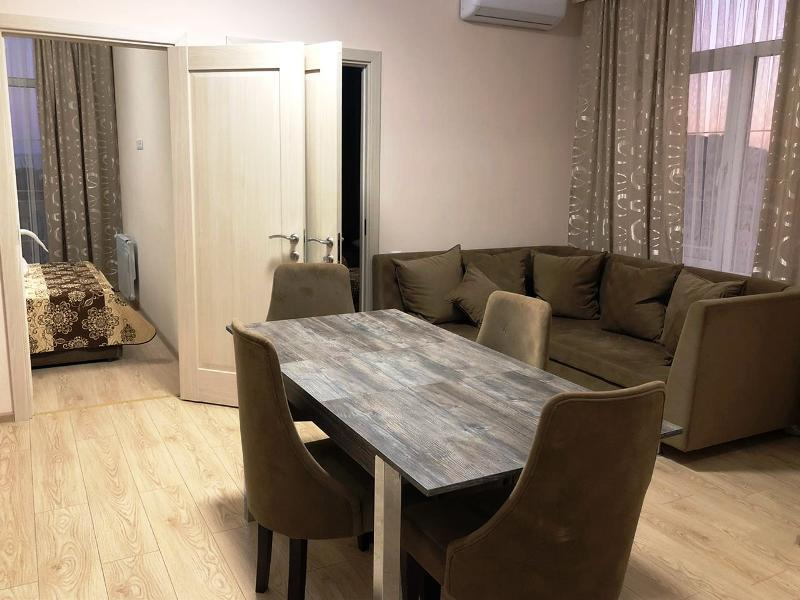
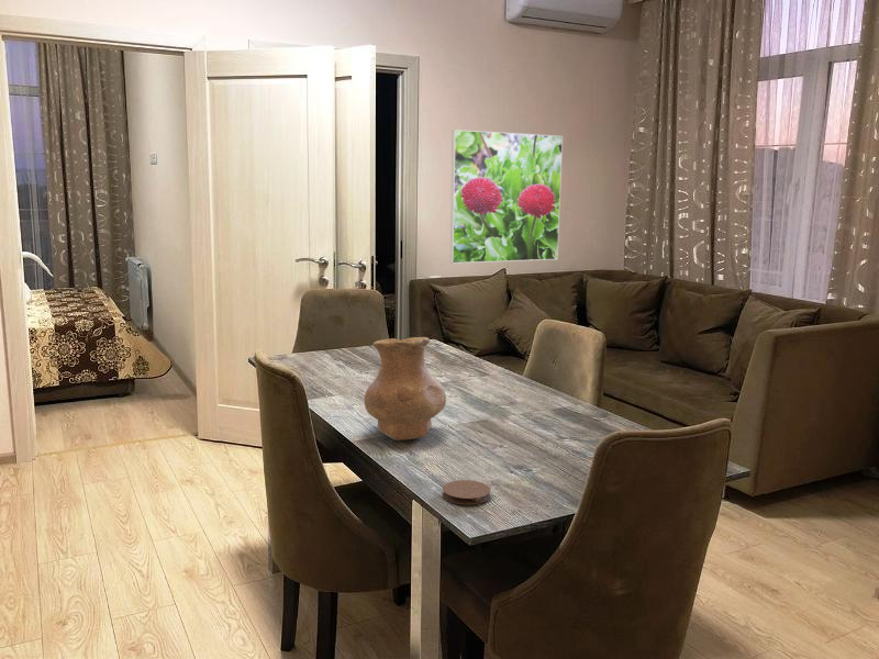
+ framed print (507, 198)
+ vase (404, 386)
+ coaster (466, 491)
